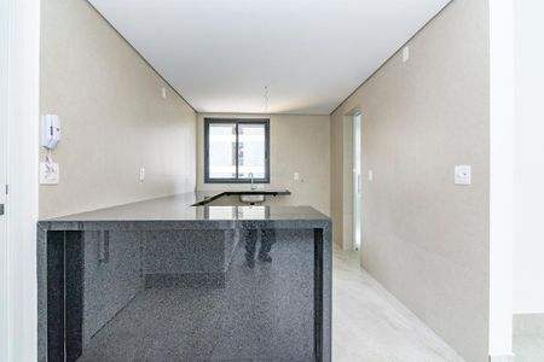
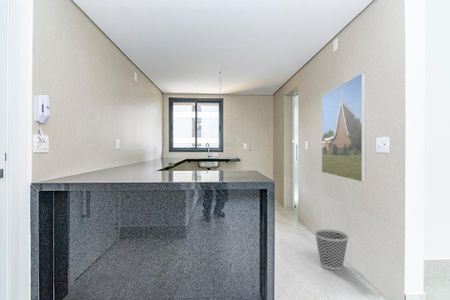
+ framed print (339, 131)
+ wastebasket (331, 249)
